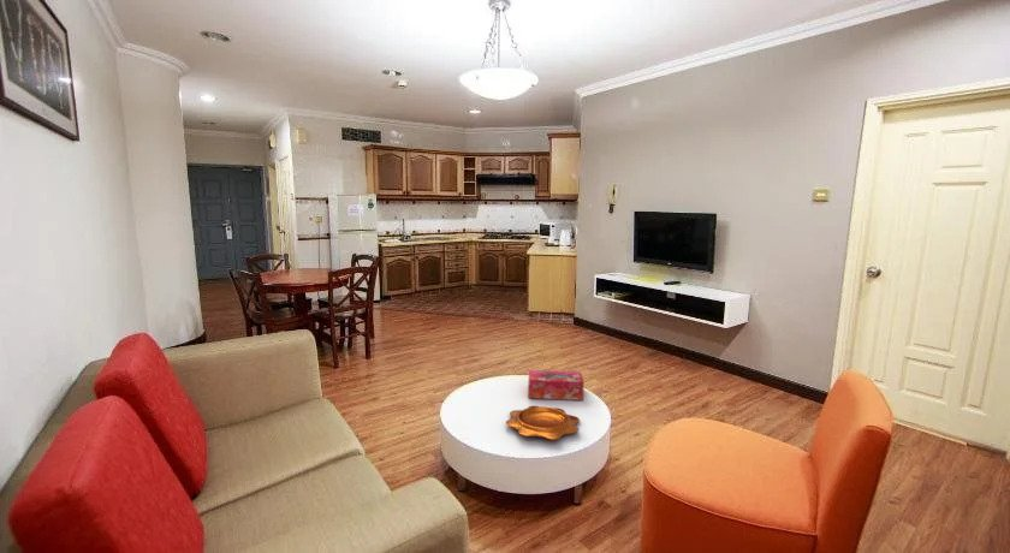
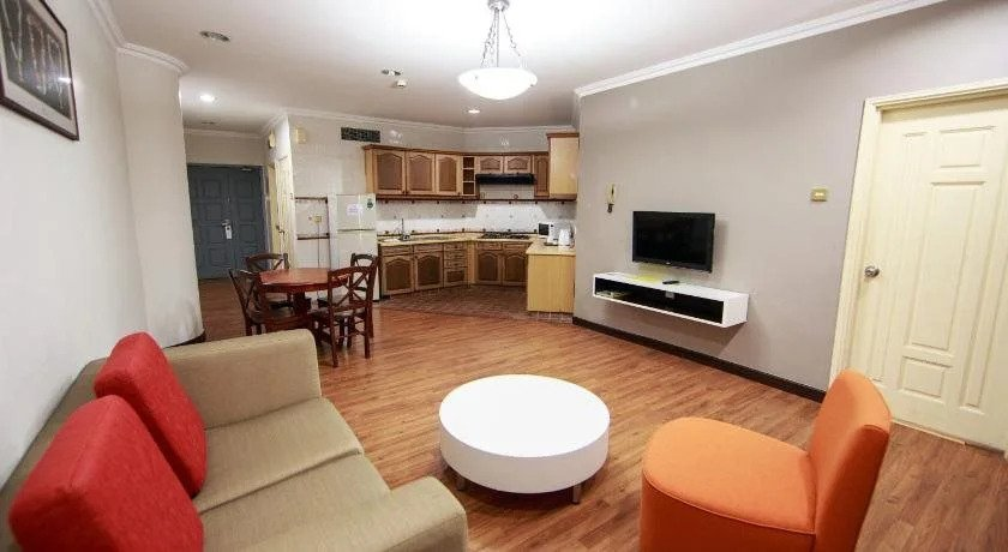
- decorative bowl (542, 421)
- tissue box (554, 385)
